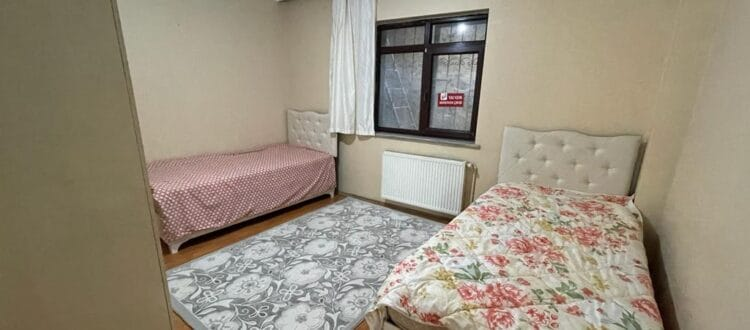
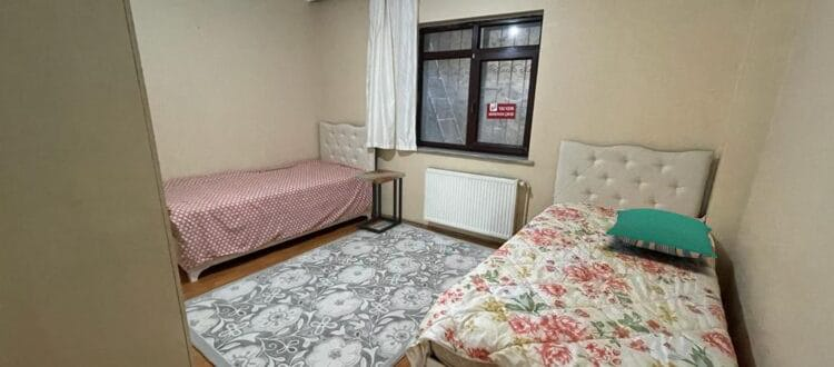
+ pillow (658, 231)
+ side table (380, 200)
